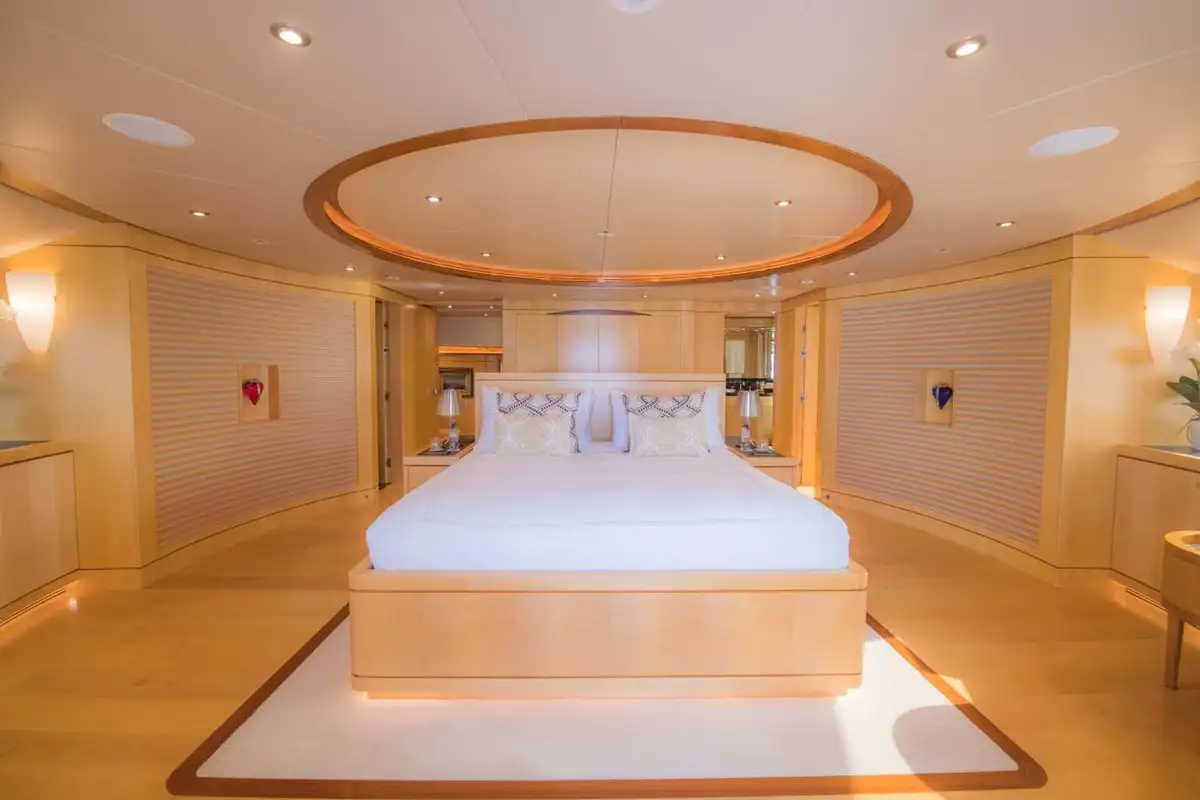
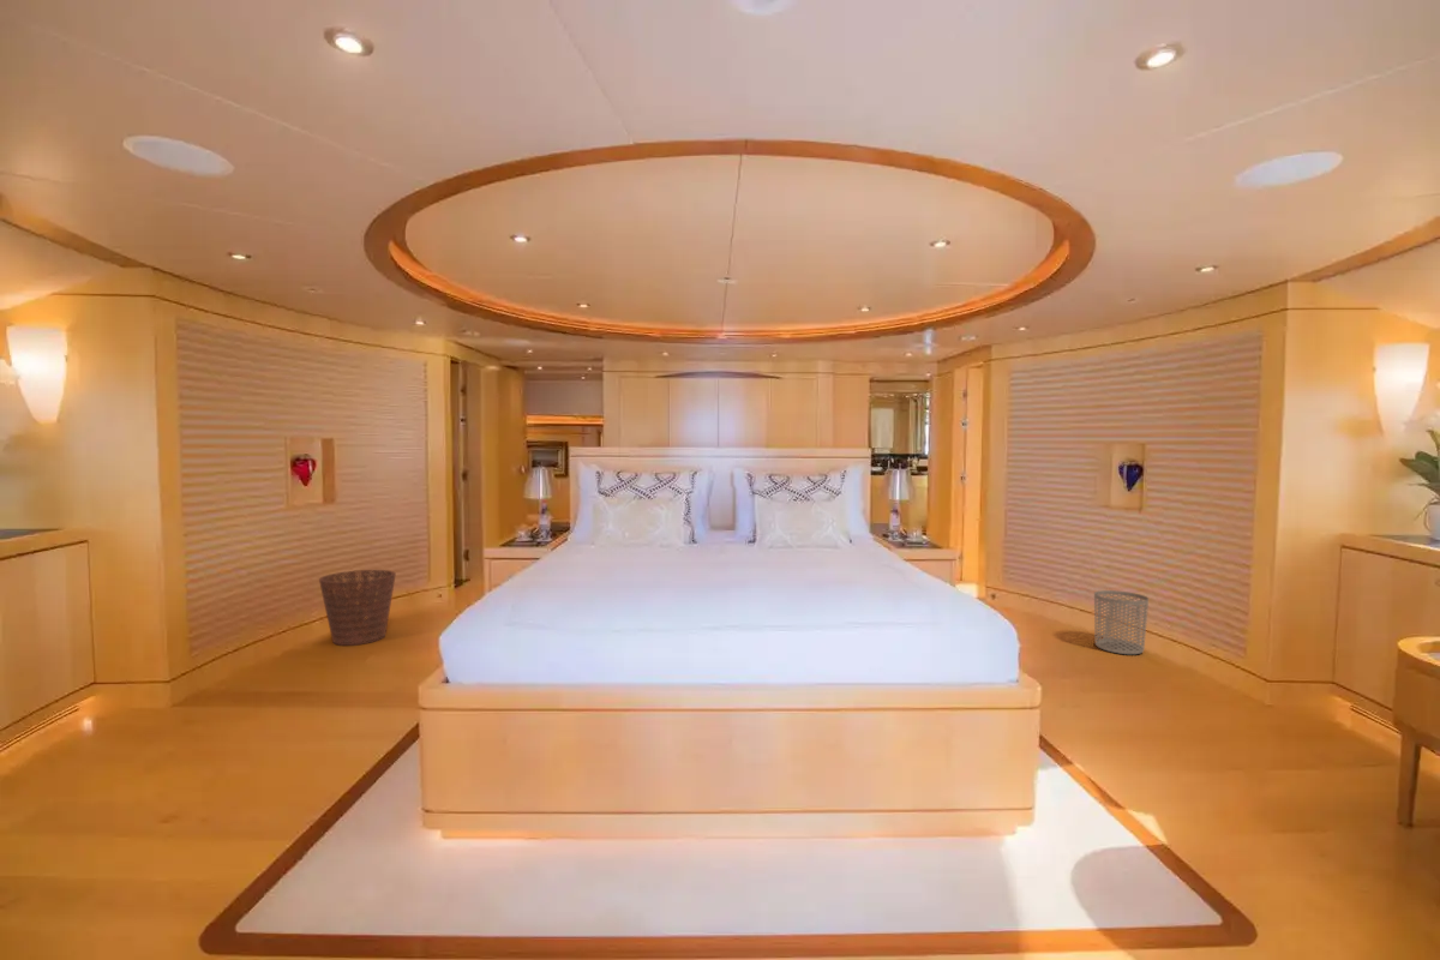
+ waste bin (1118, 622)
+ basket (359, 607)
